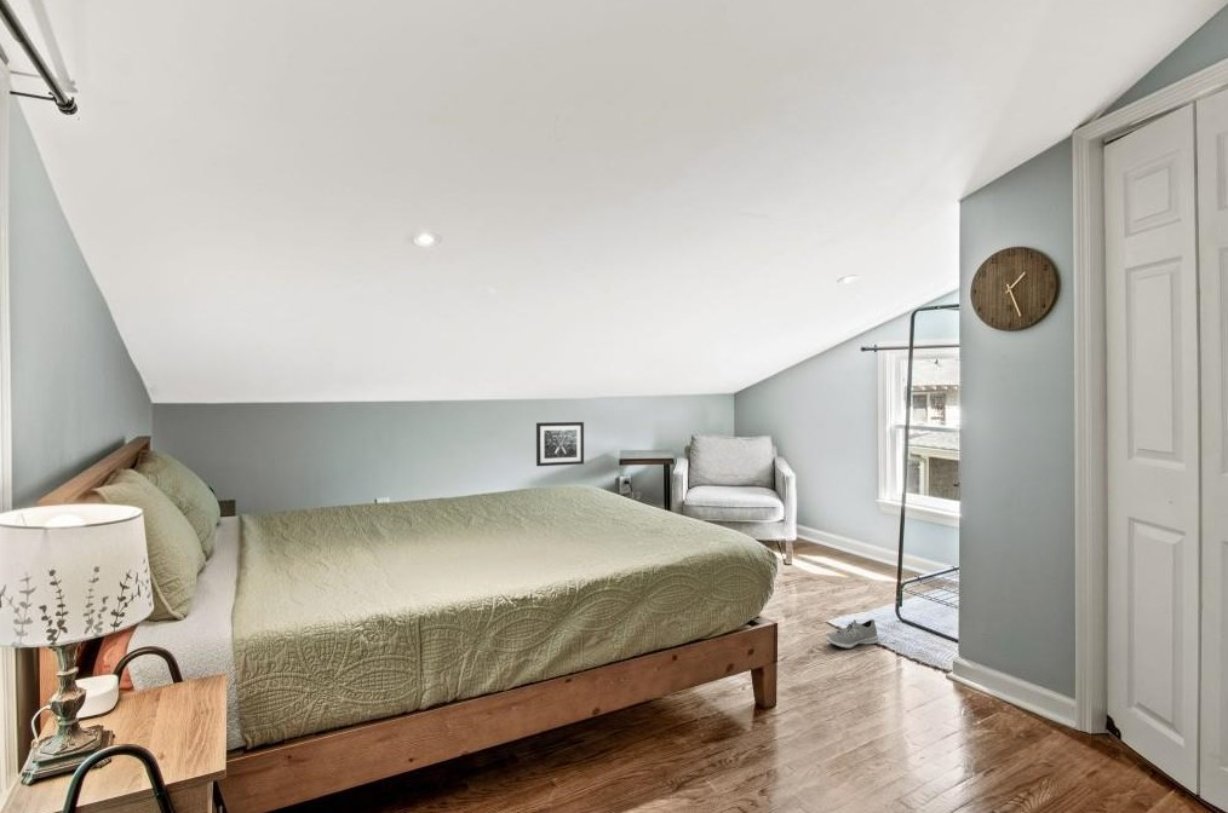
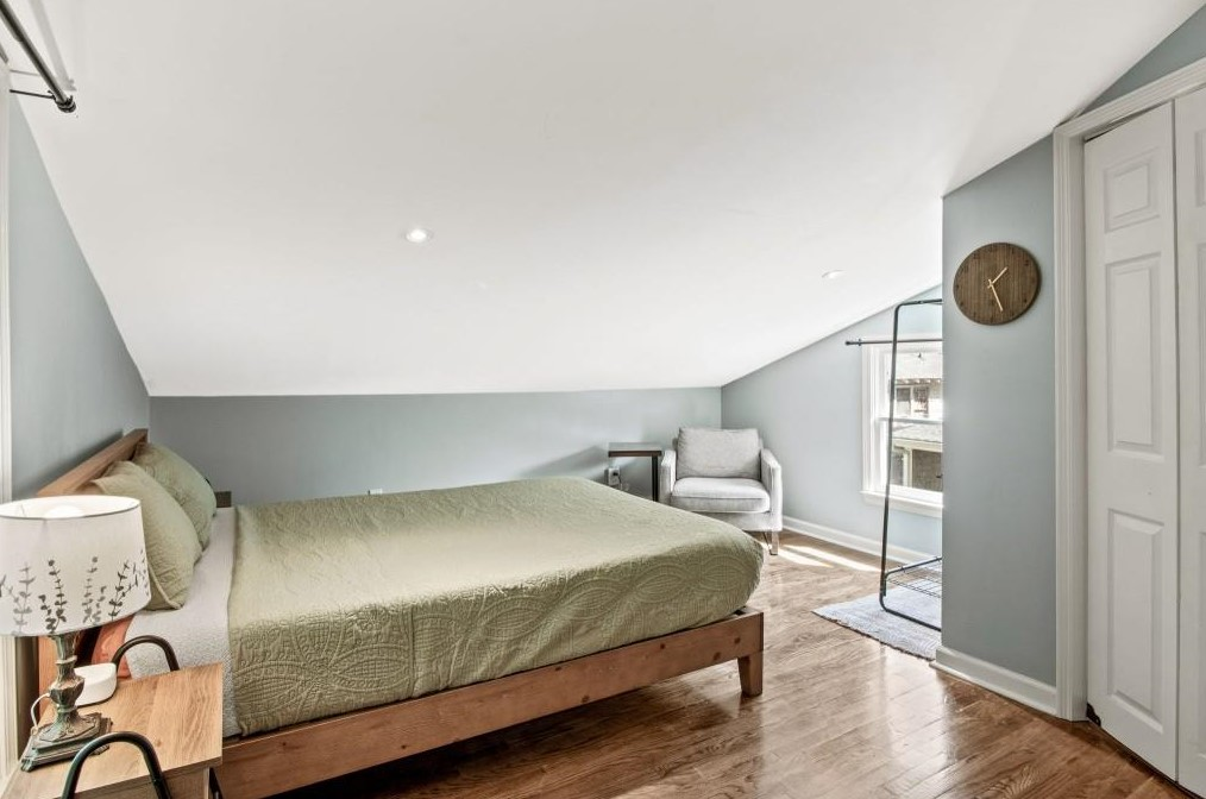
- wall art (560, 443)
- sneaker (850, 630)
